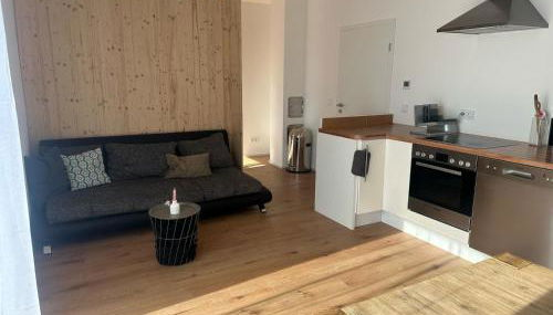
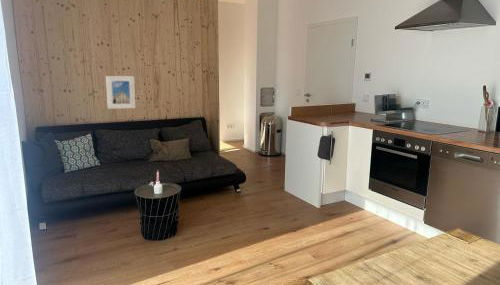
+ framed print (121, 92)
